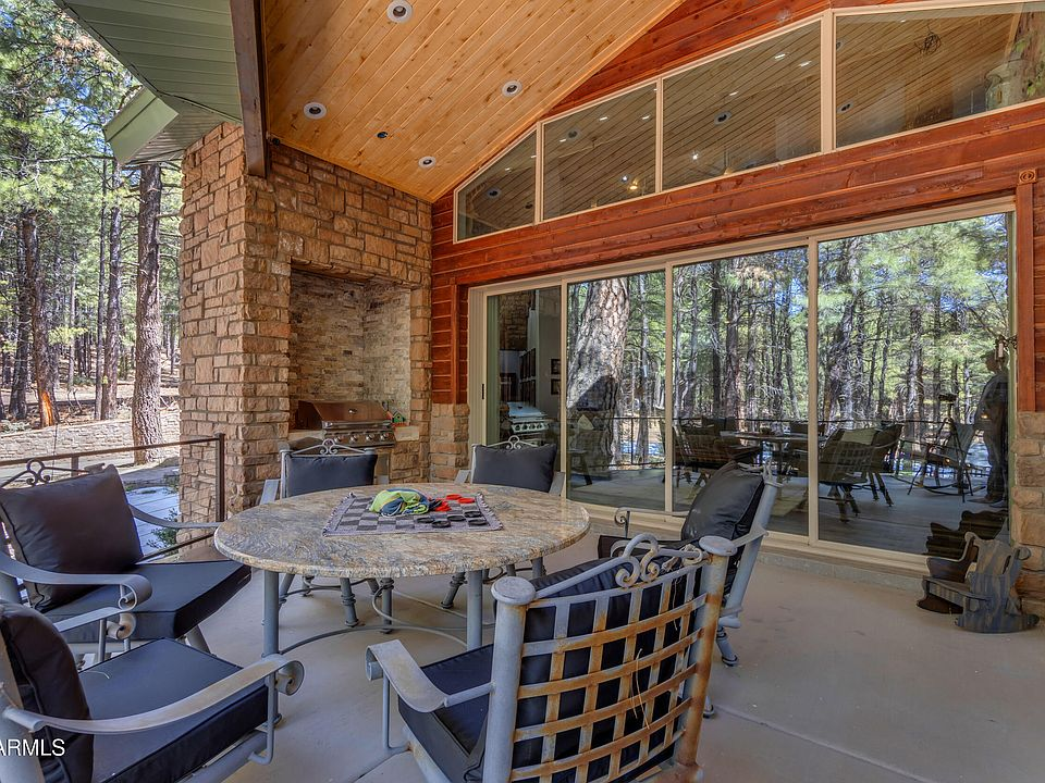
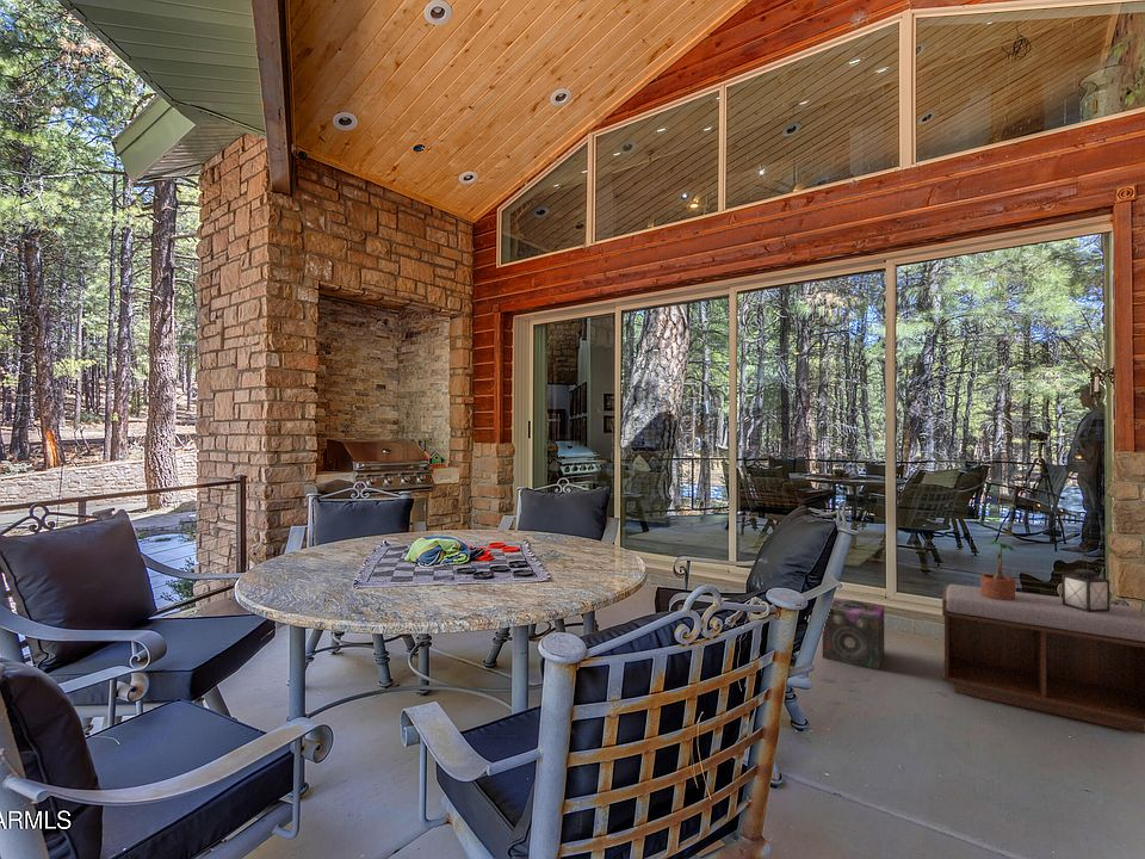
+ bench (1039, 649)
+ speaker (853, 628)
+ potted plant (999, 569)
+ lantern (1085, 575)
